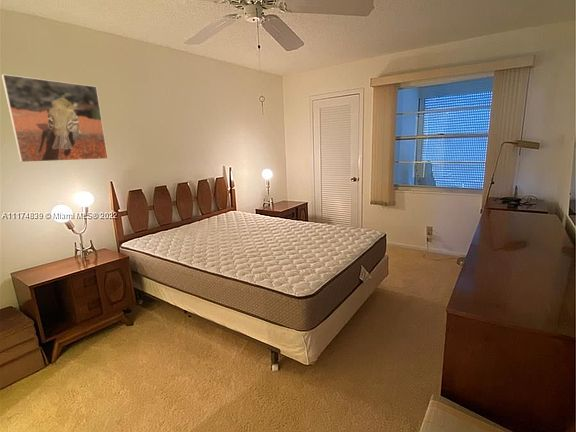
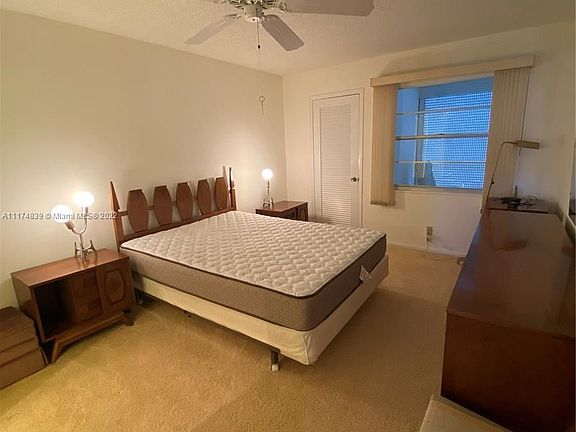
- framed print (61, 121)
